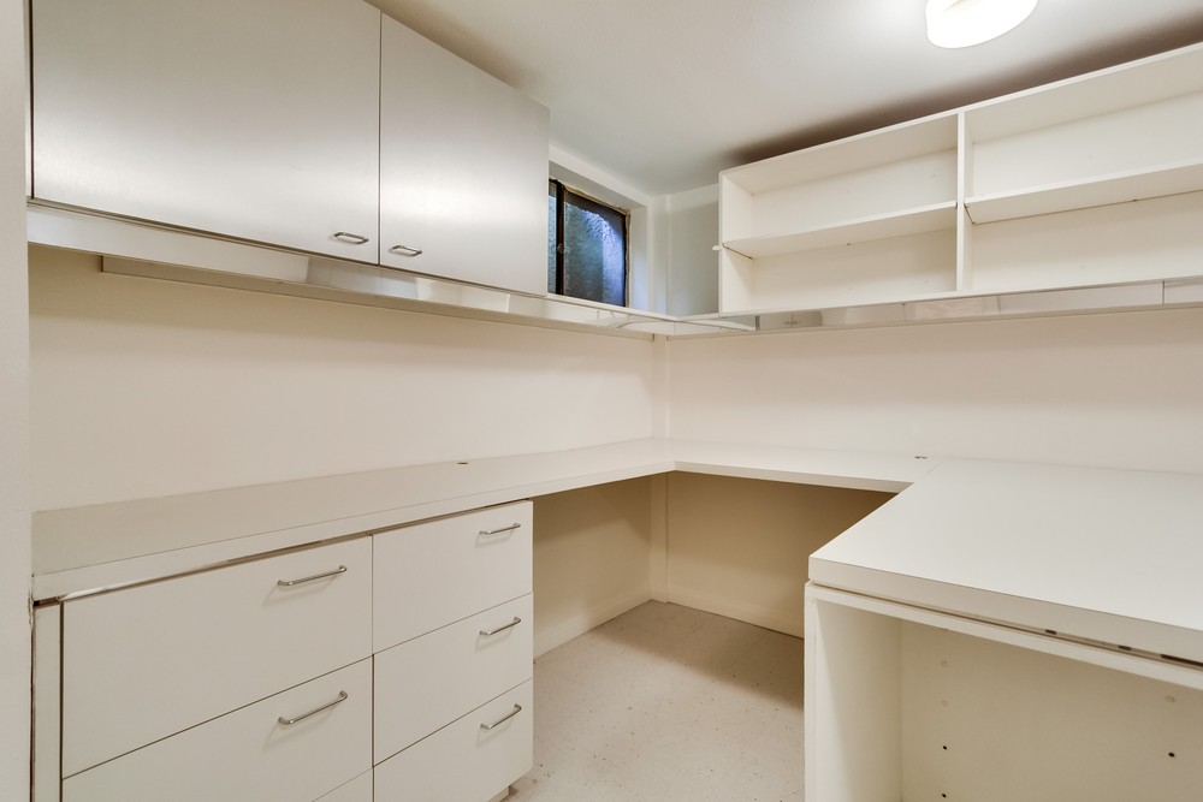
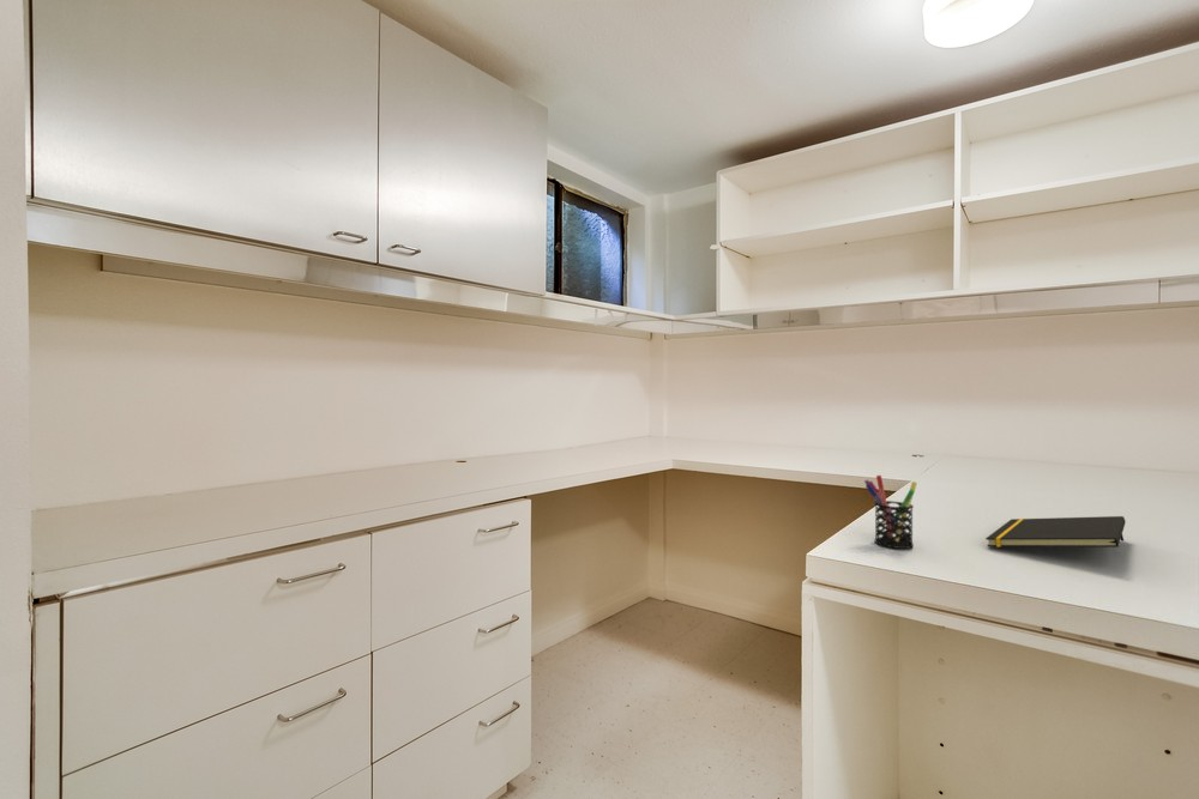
+ notepad (1056, 531)
+ pen holder (894, 509)
